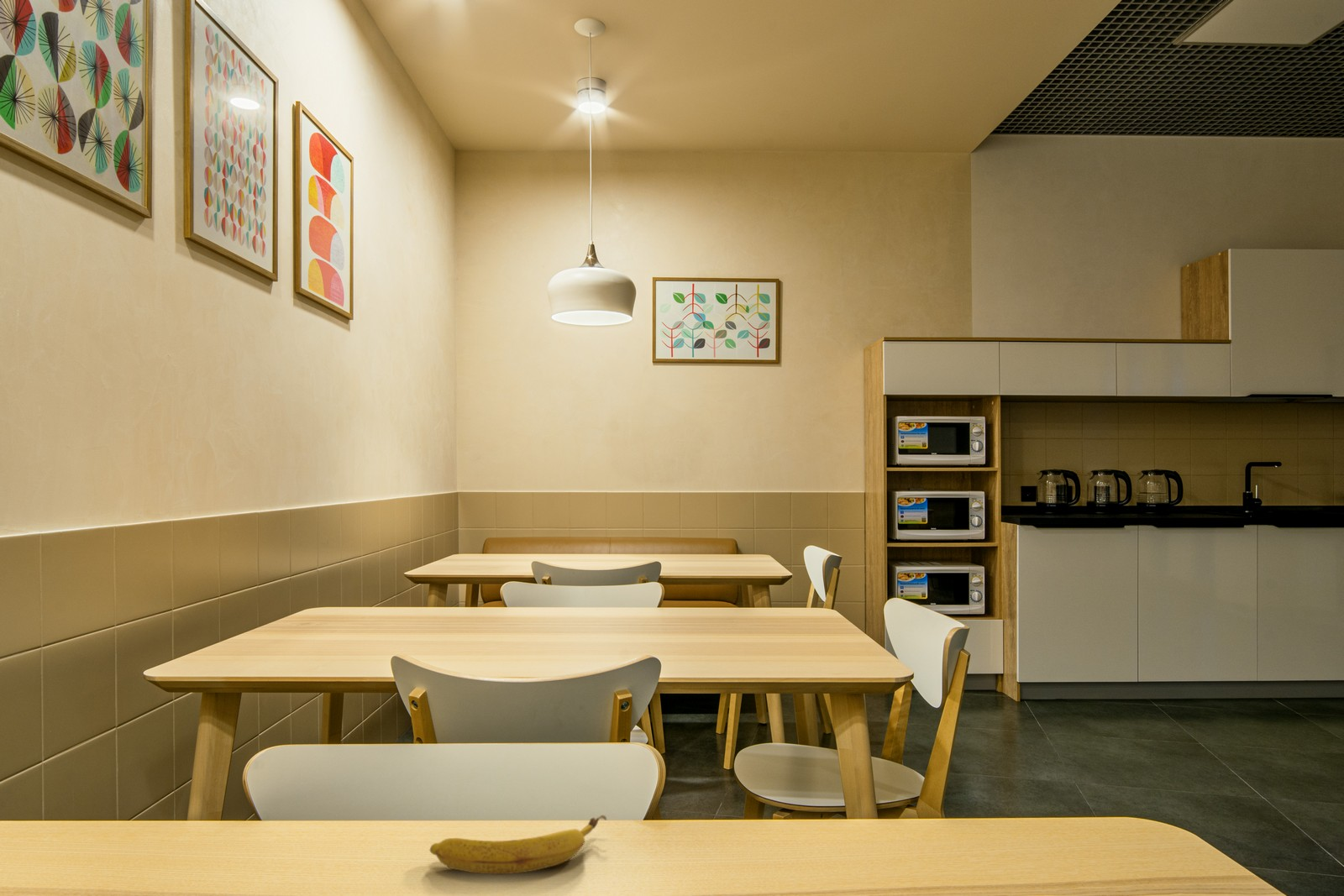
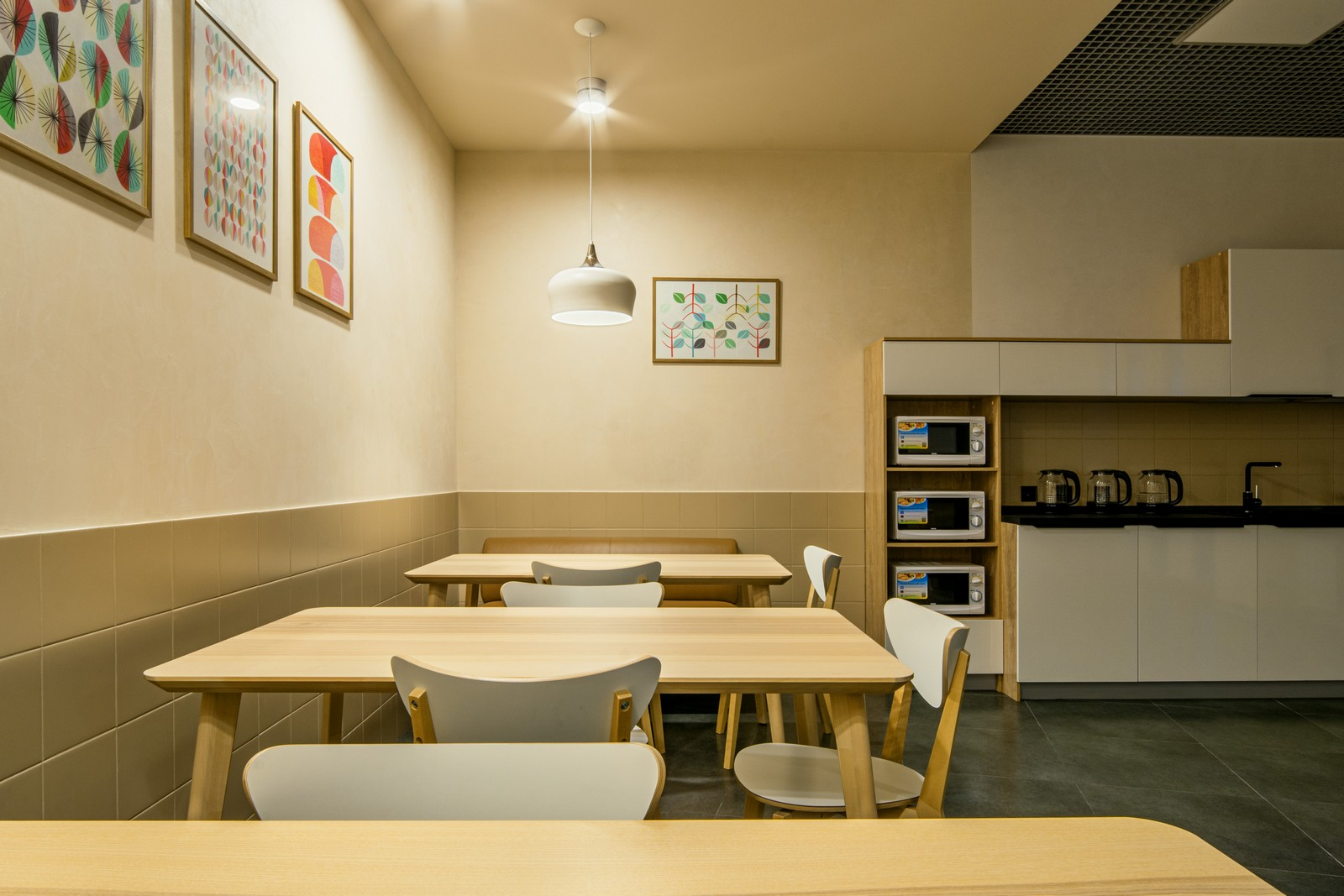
- banana (518, 840)
